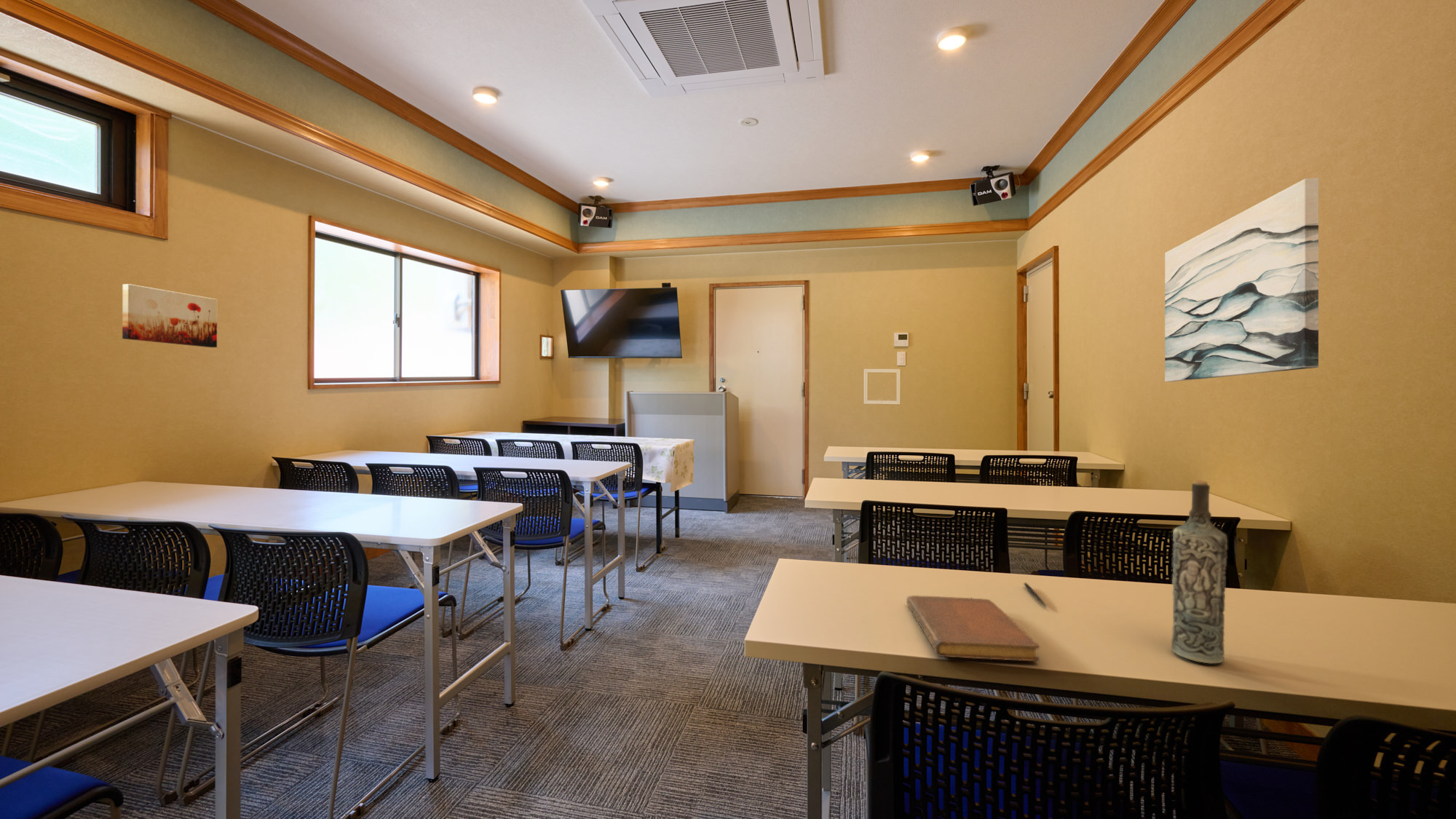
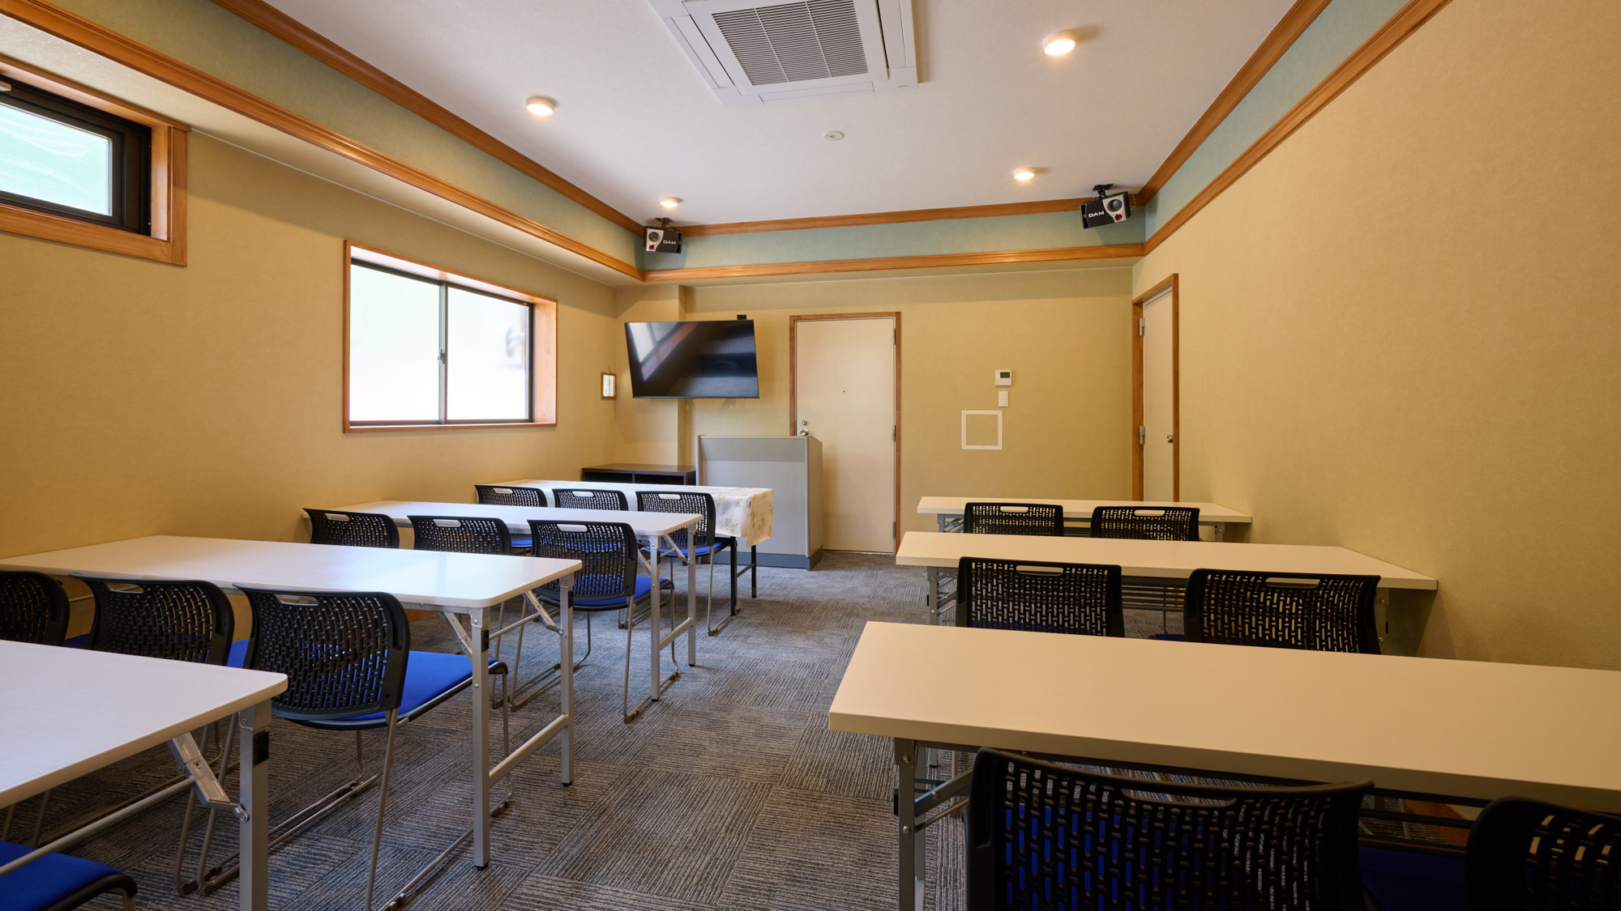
- wall art (173, 317)
- bottle (1198, 569)
- pen (1034, 594)
- wall art (1227, 298)
- notebook (965, 624)
